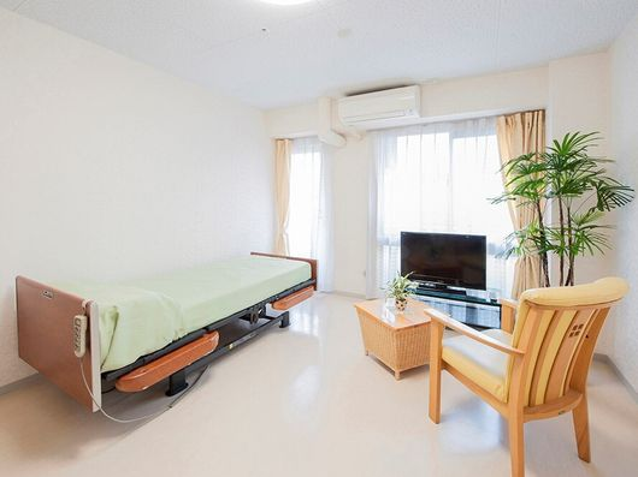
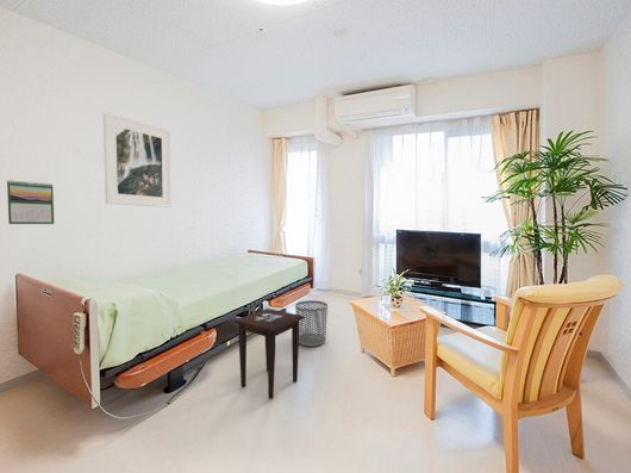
+ side table (269, 349)
+ waste bin (311, 323)
+ calendar (31, 203)
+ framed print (140, 163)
